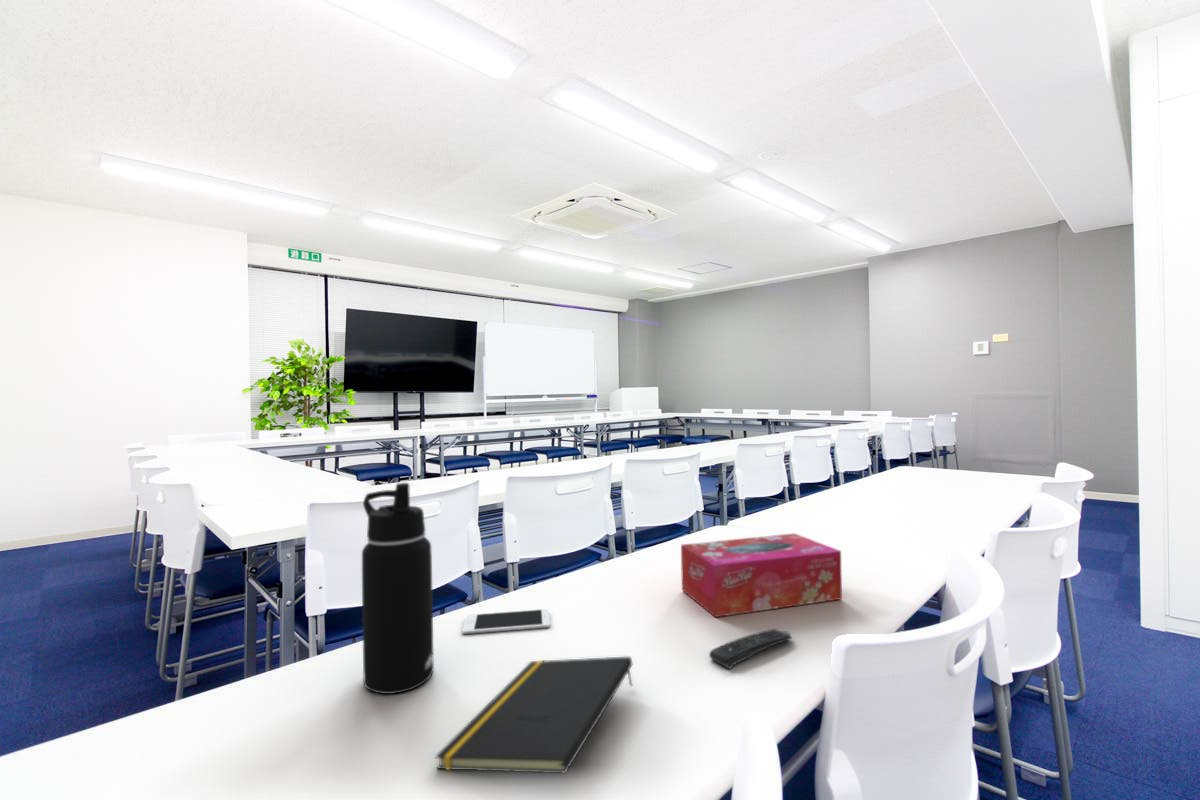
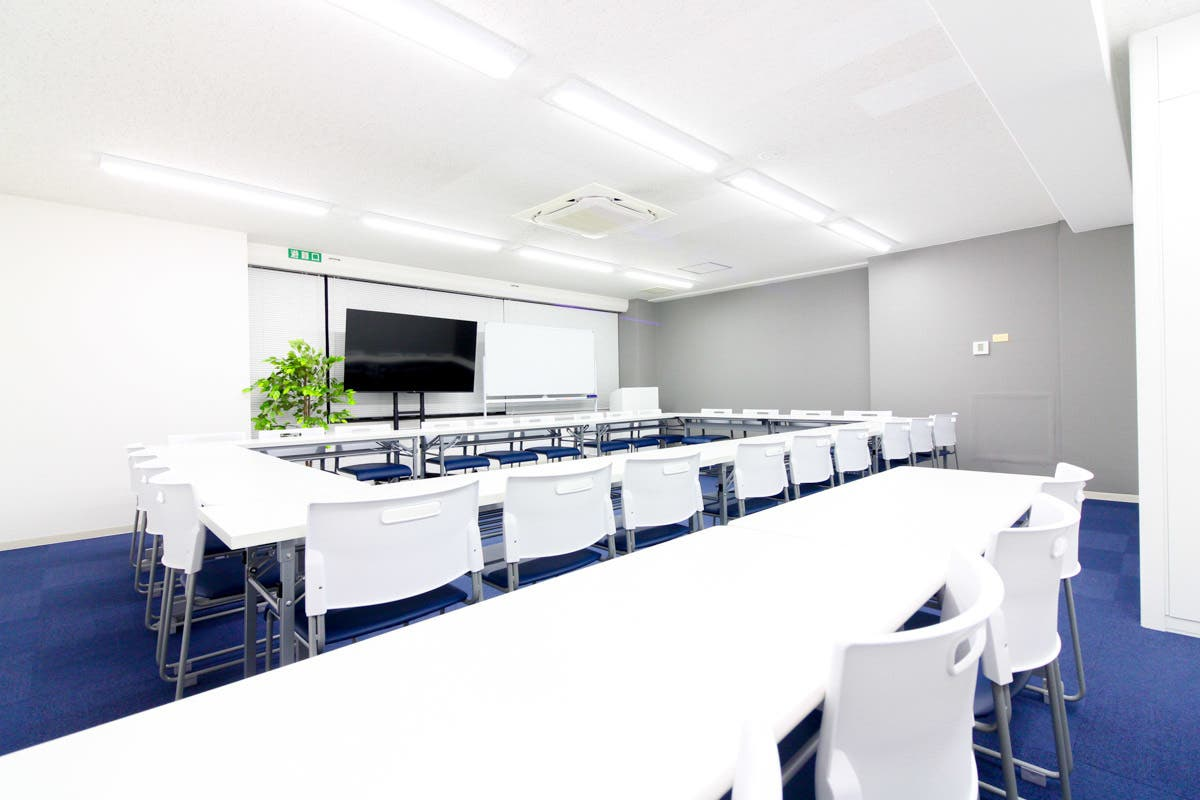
- notepad (545, 706)
- tissue box (759, 571)
- cell phone (507, 620)
- water bottle (394, 576)
- remote control (754, 644)
